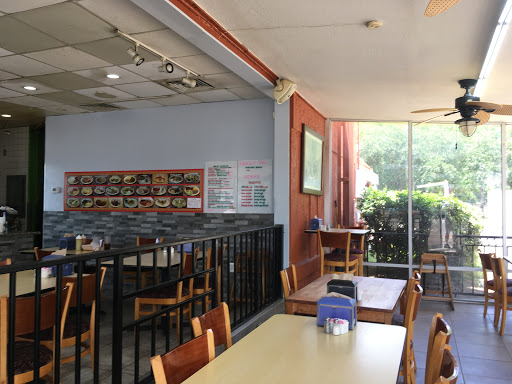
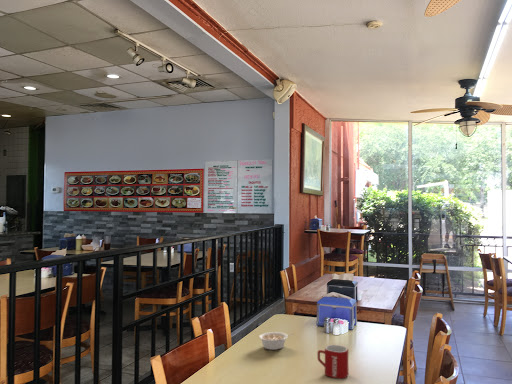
+ mug (332, 360)
+ legume (274, 340)
